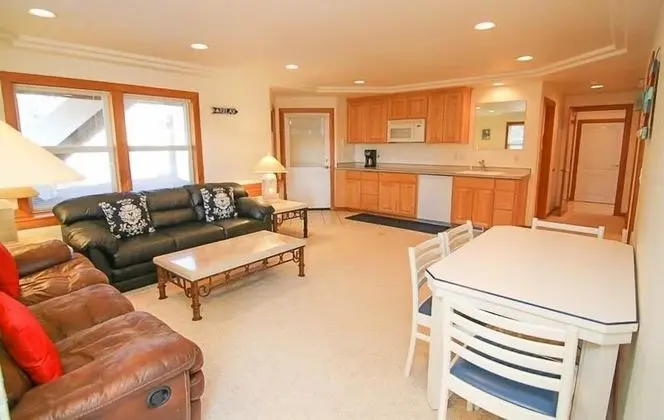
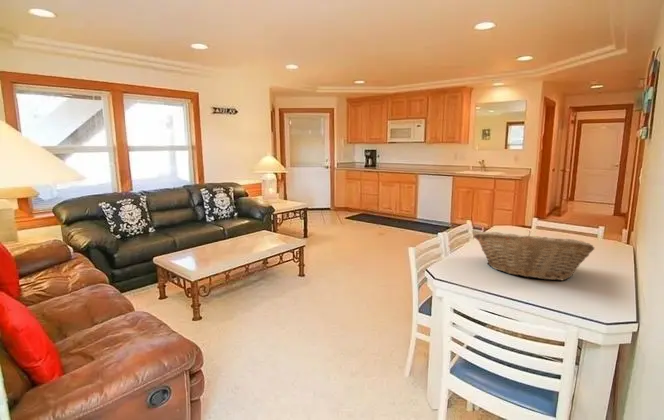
+ fruit basket (529, 249)
